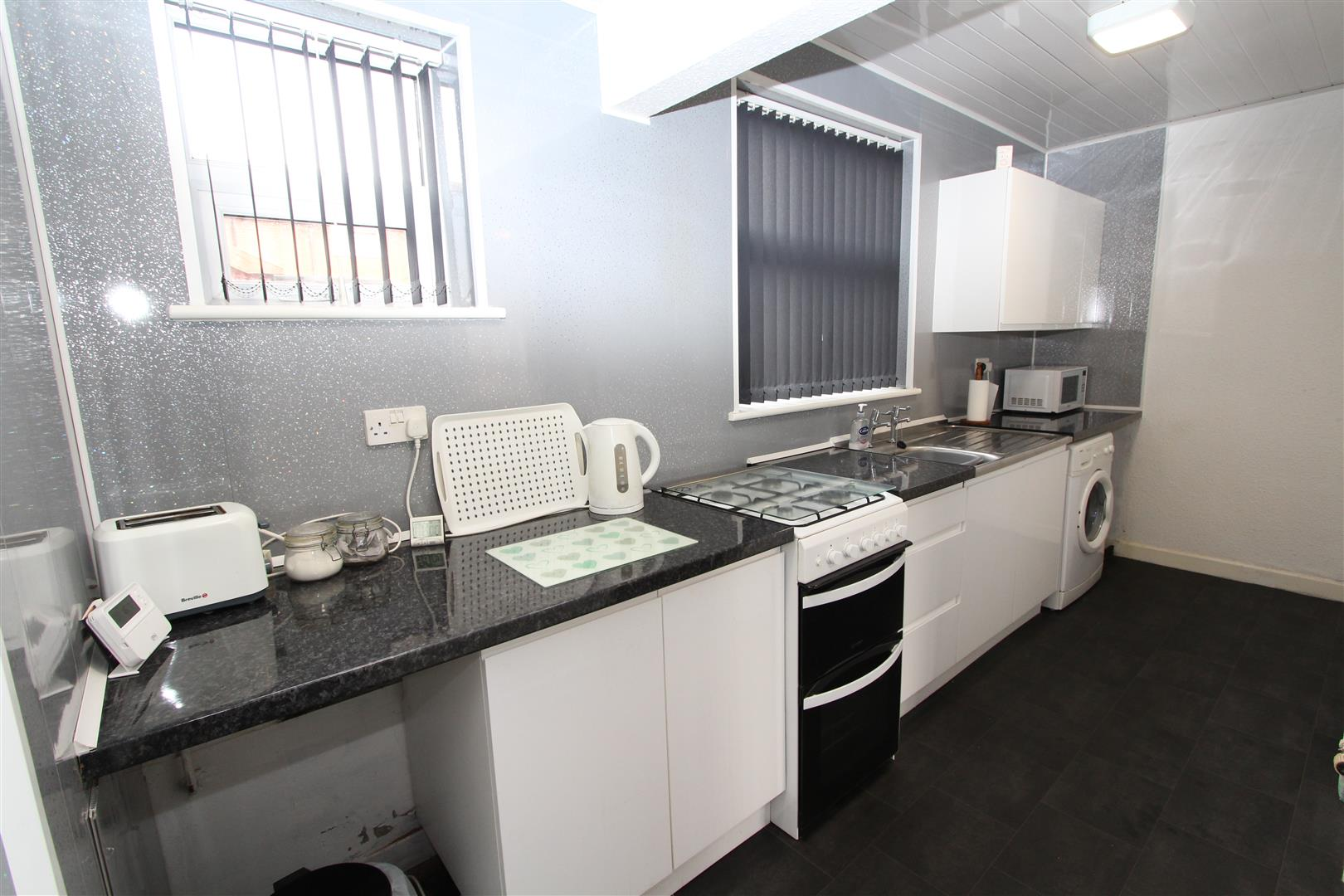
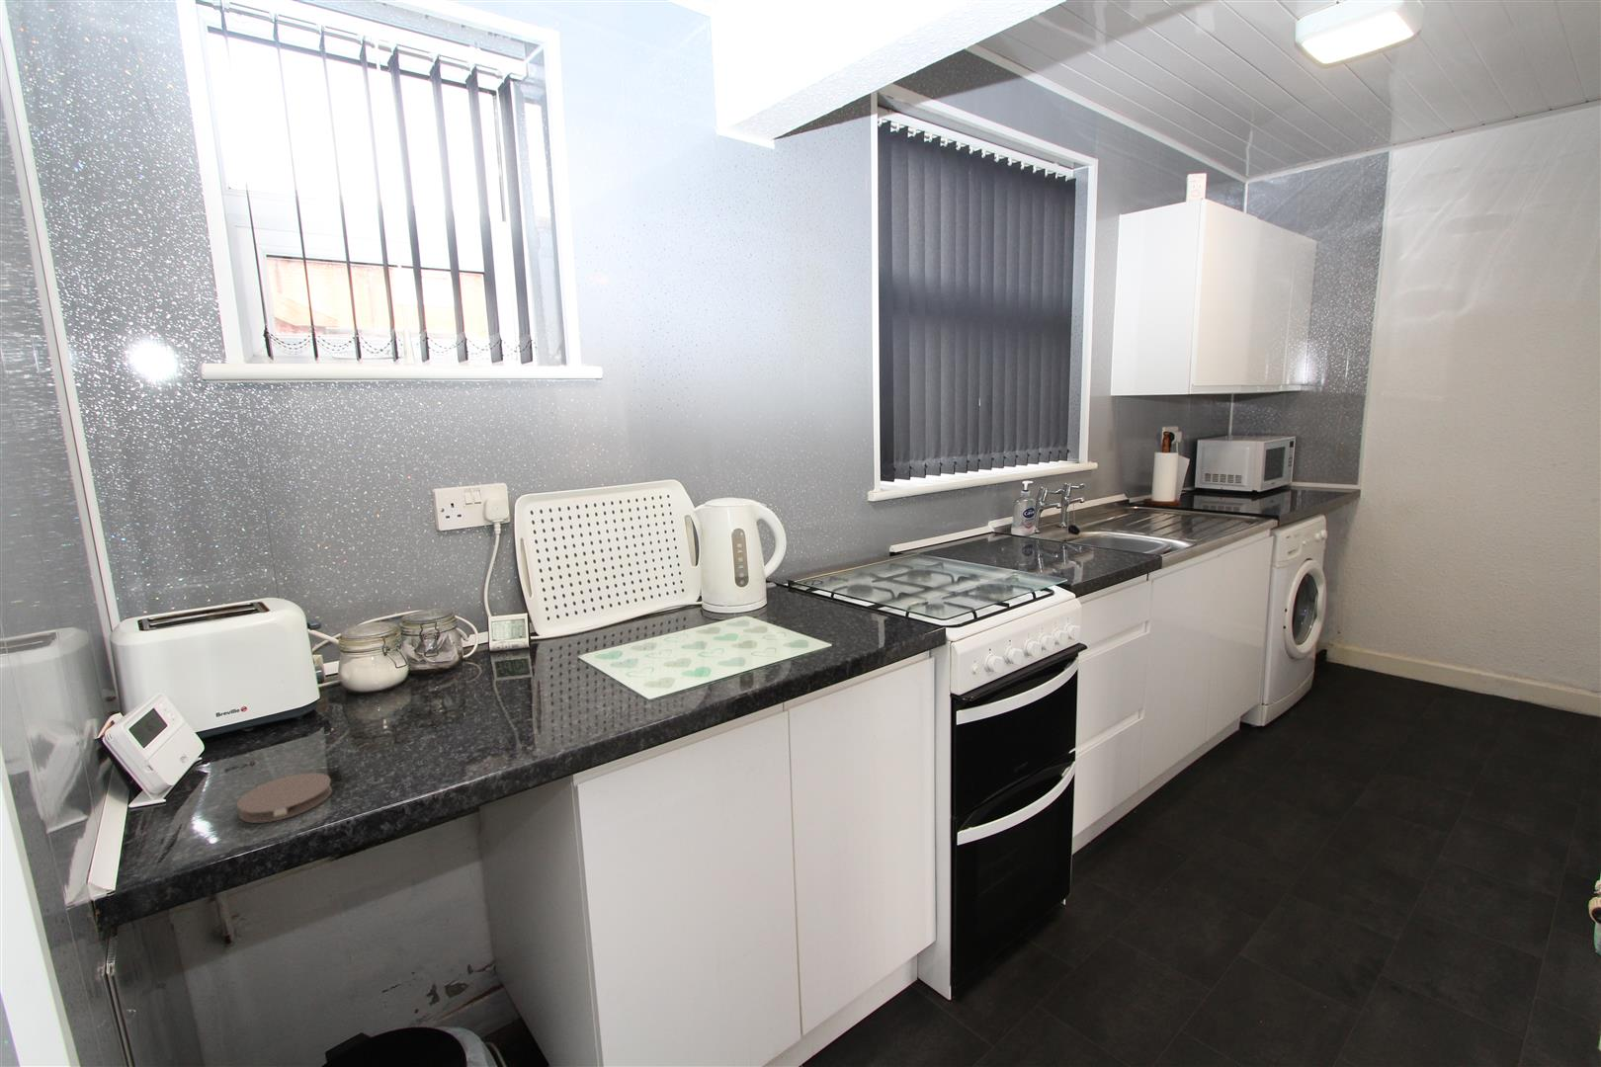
+ coaster (286, 797)
